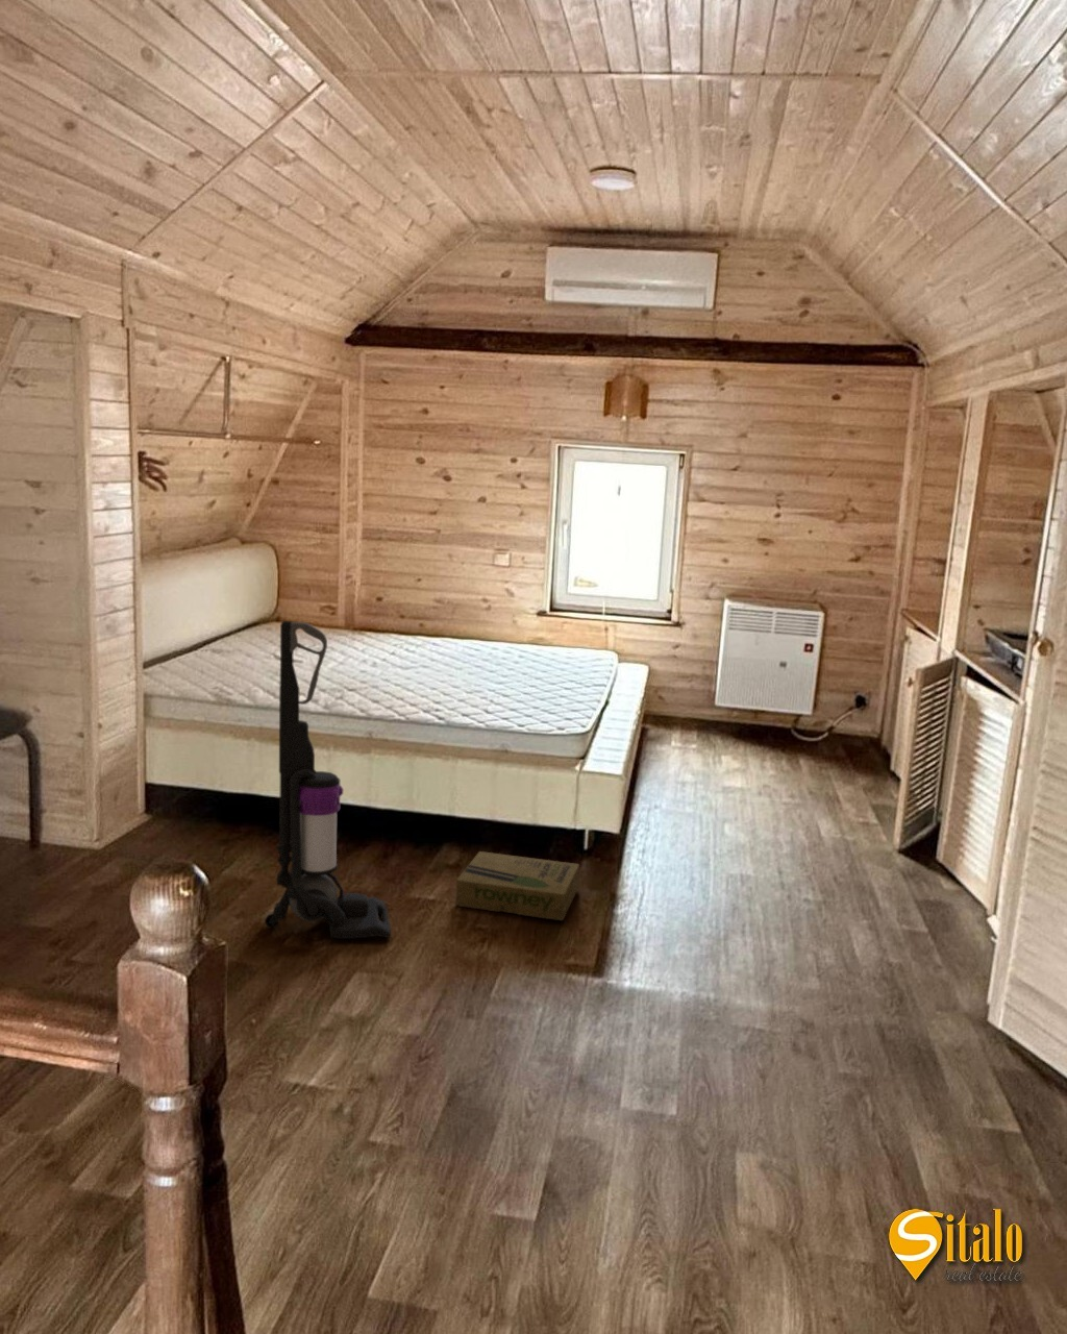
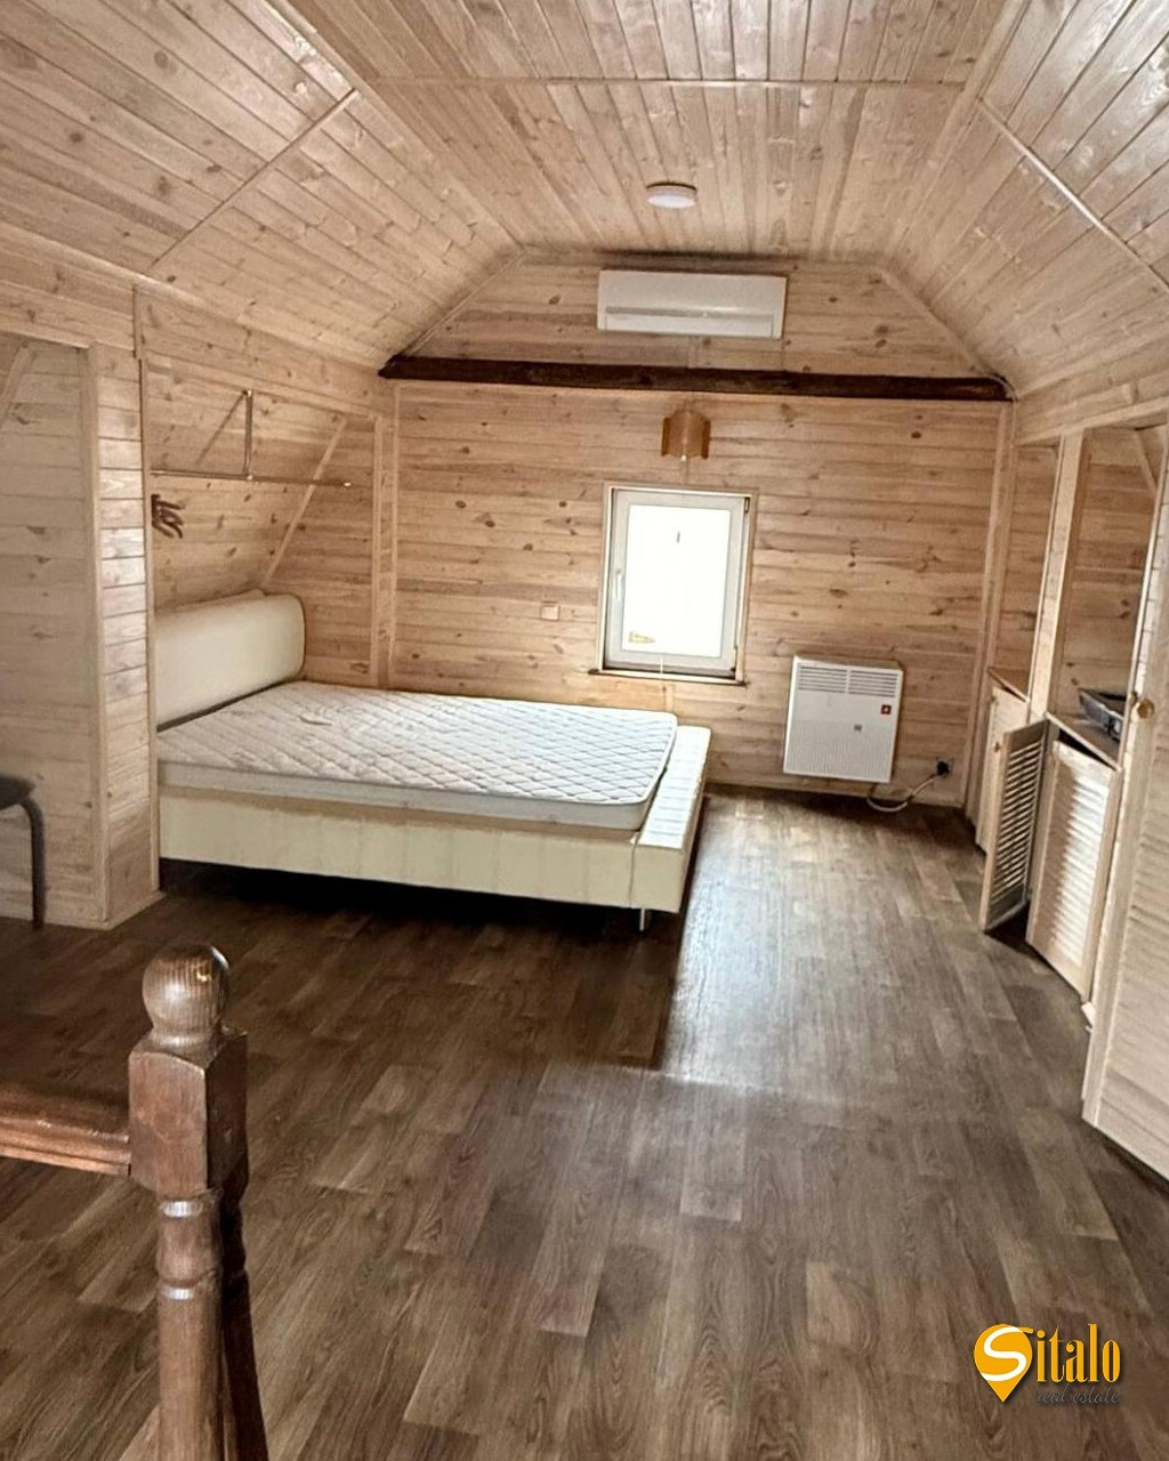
- vacuum cleaner (329, 778)
- cardboard box (519, 884)
